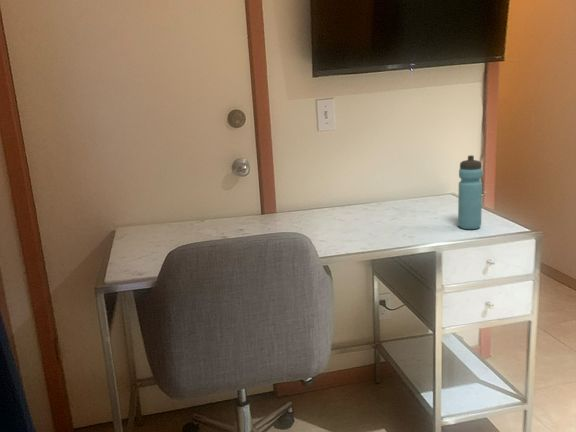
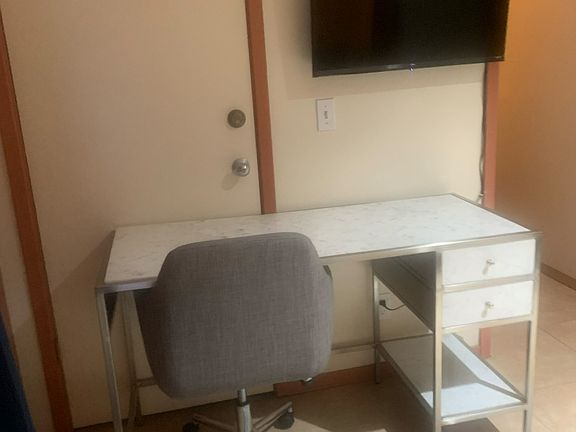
- water bottle (470, 191)
